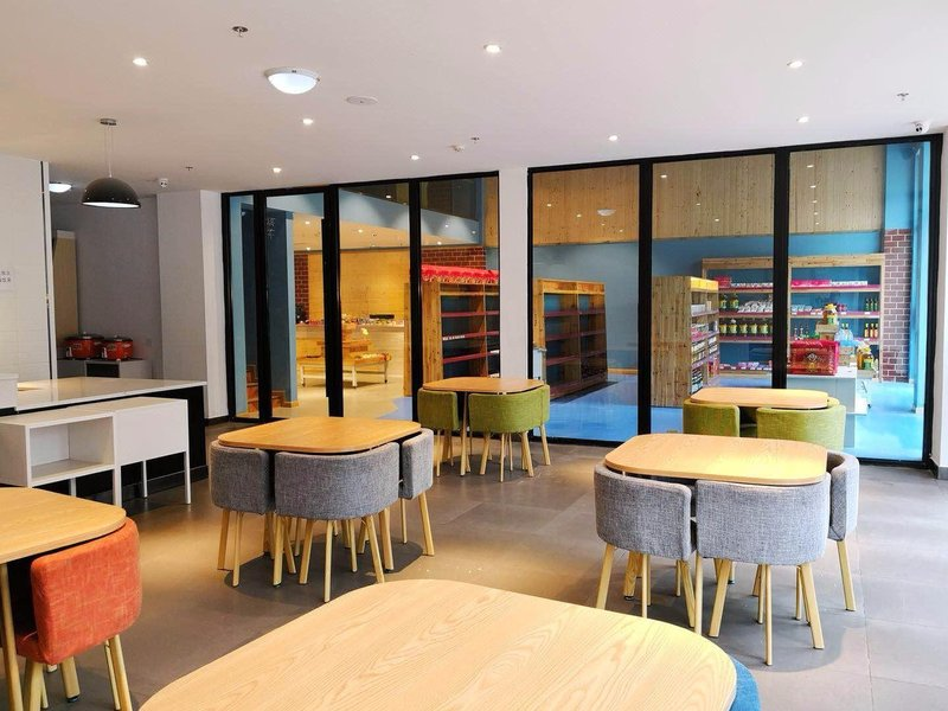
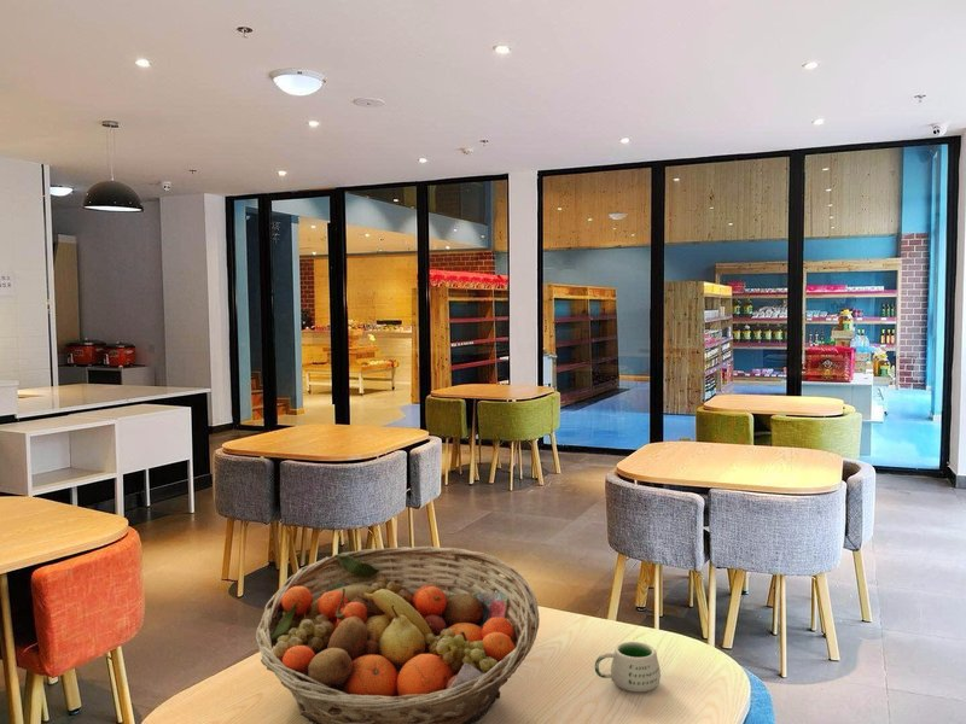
+ fruit basket (398, 634)
+ mug (627, 666)
